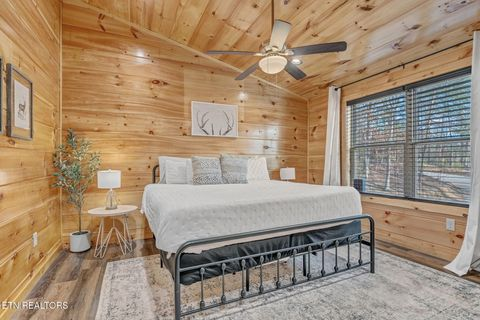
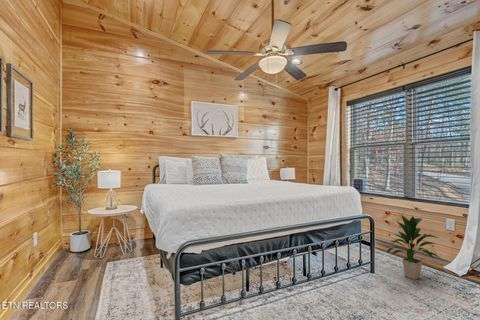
+ indoor plant (410, 244)
